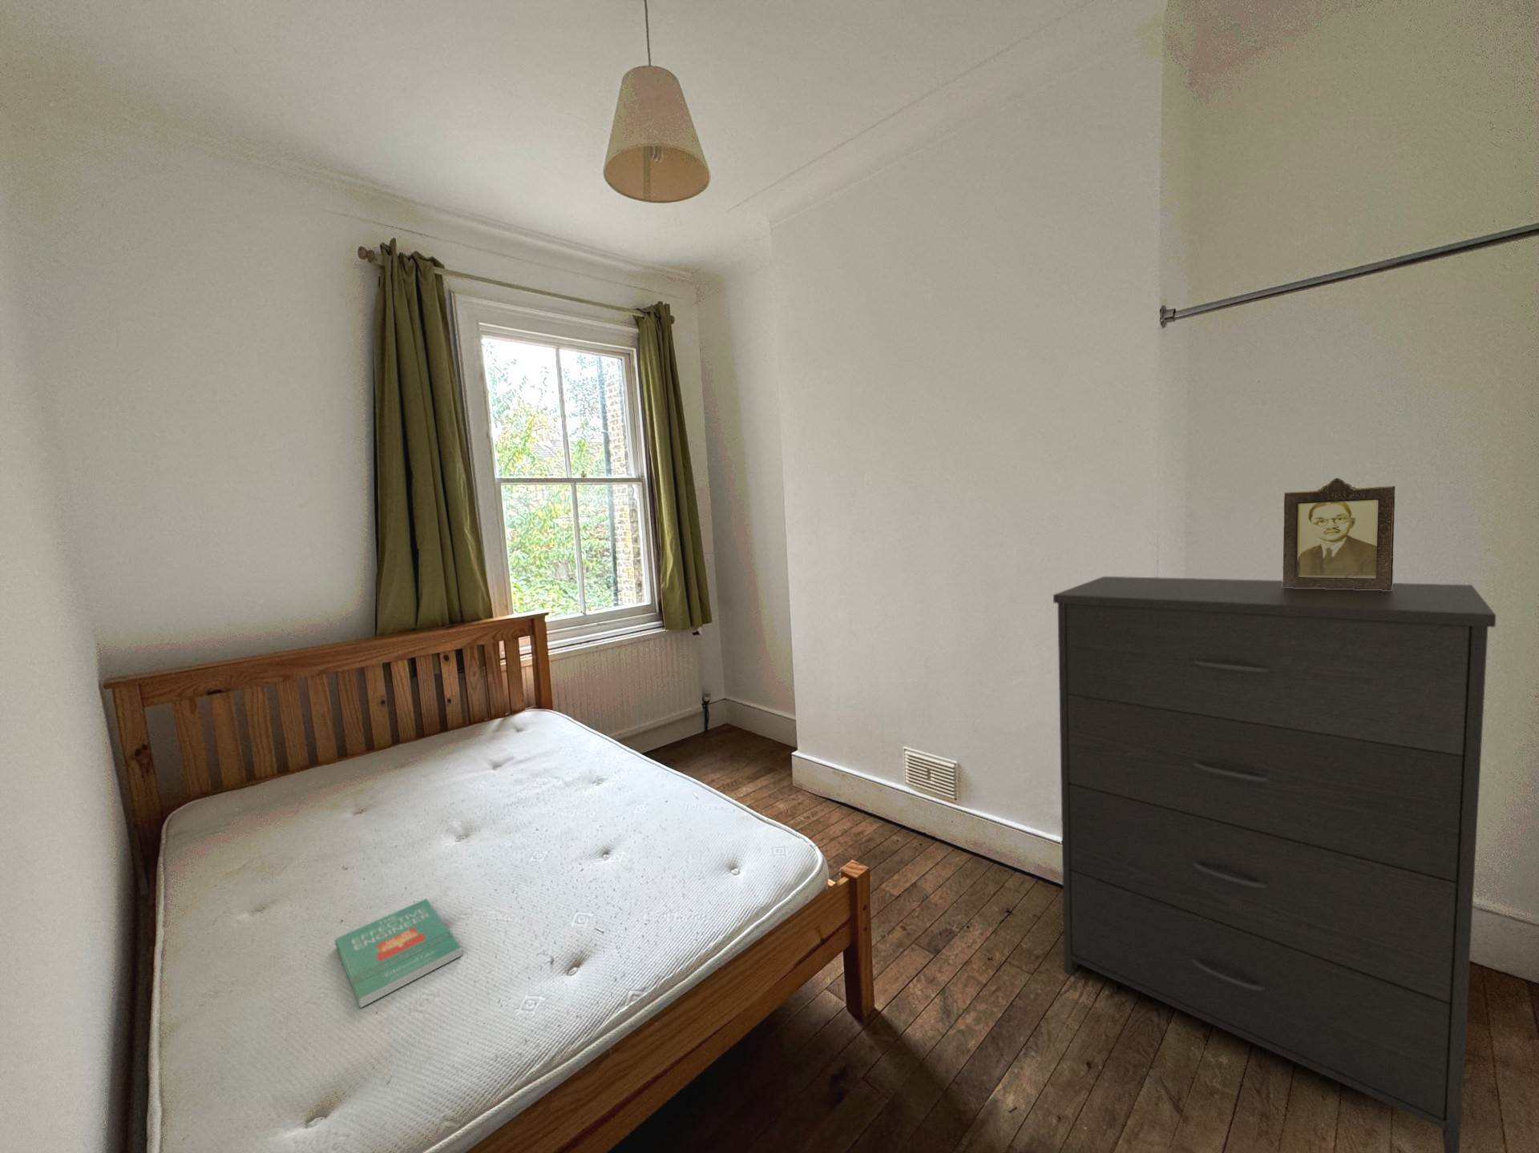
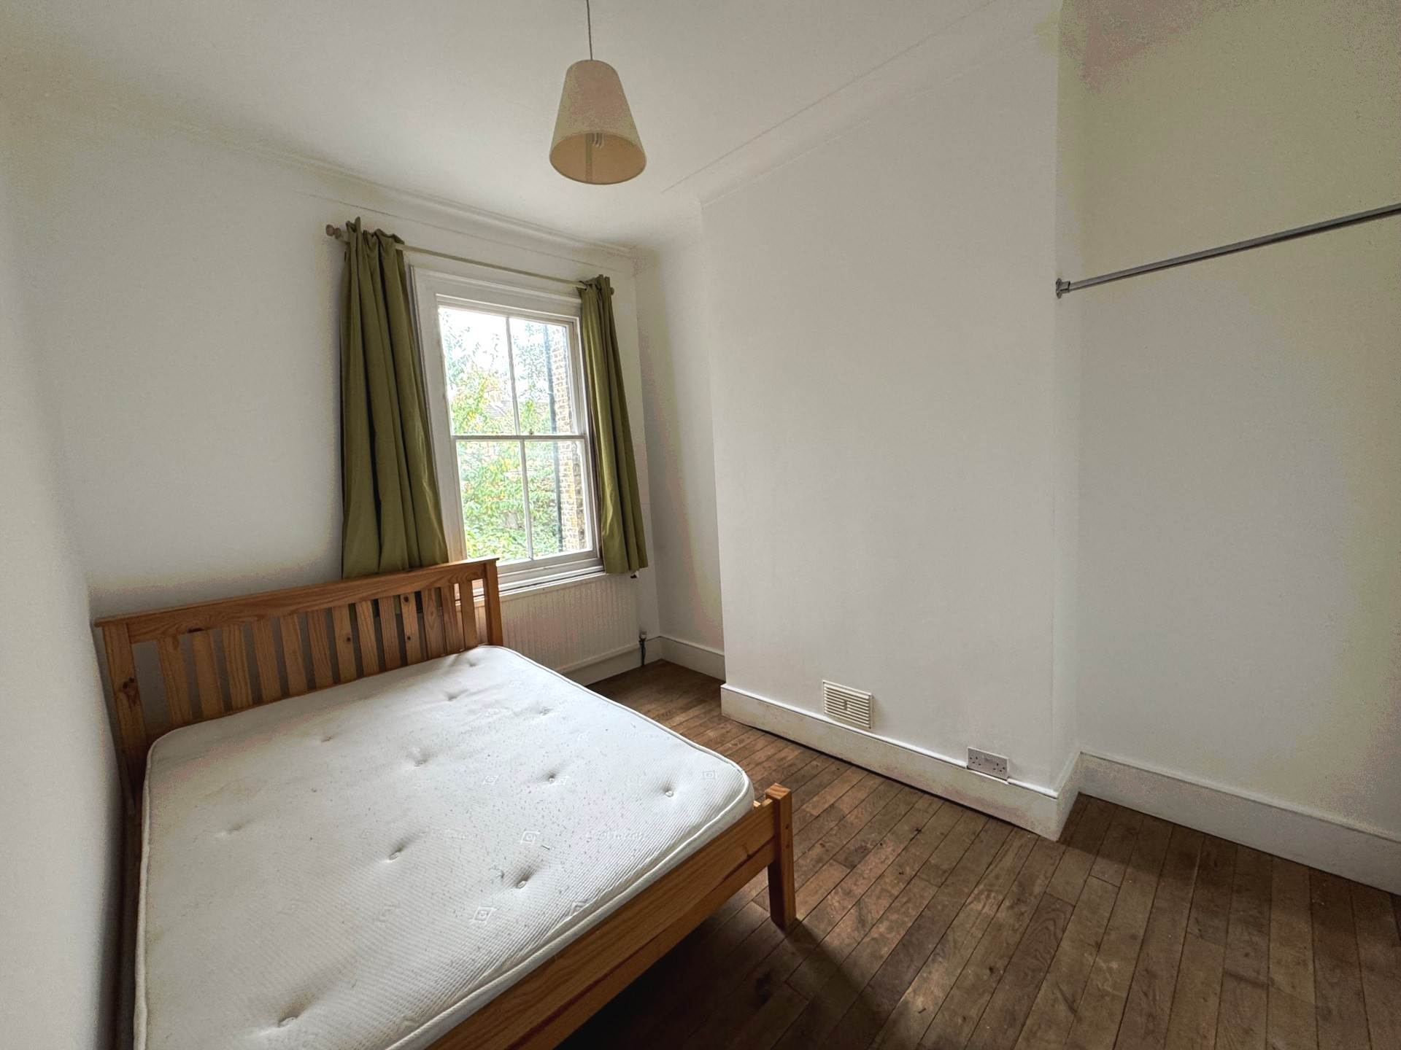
- book (396, 946)
- photo frame (1337, 530)
- dresser (1241, 803)
